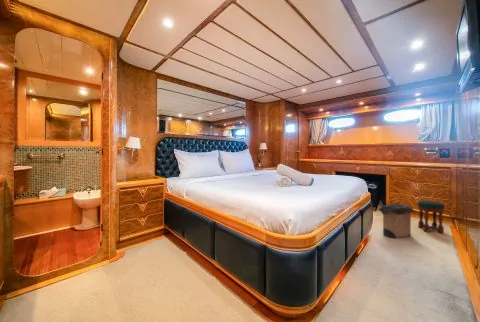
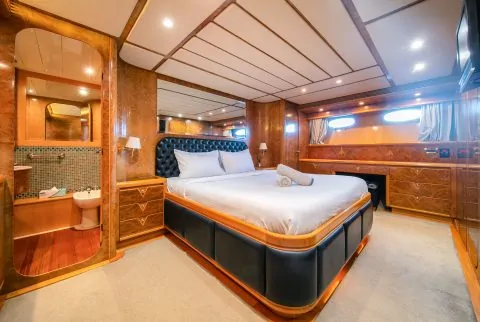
- stool (428, 215)
- laundry hamper (396, 215)
